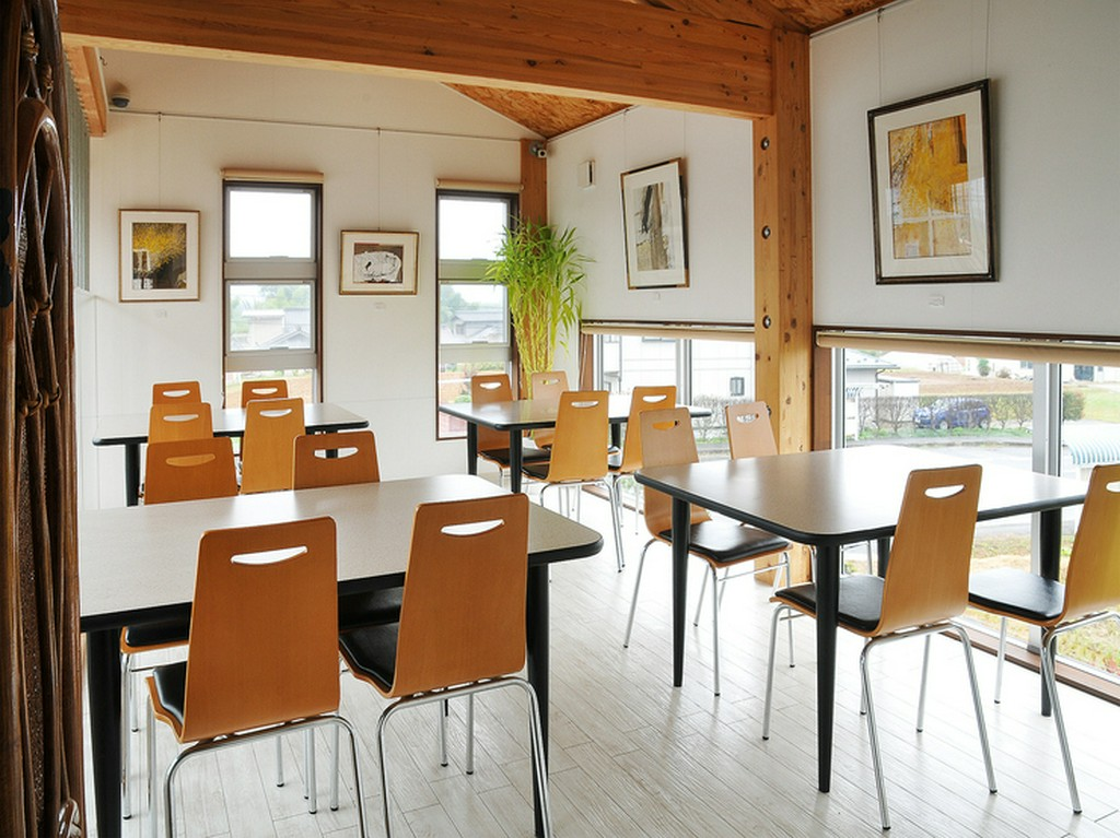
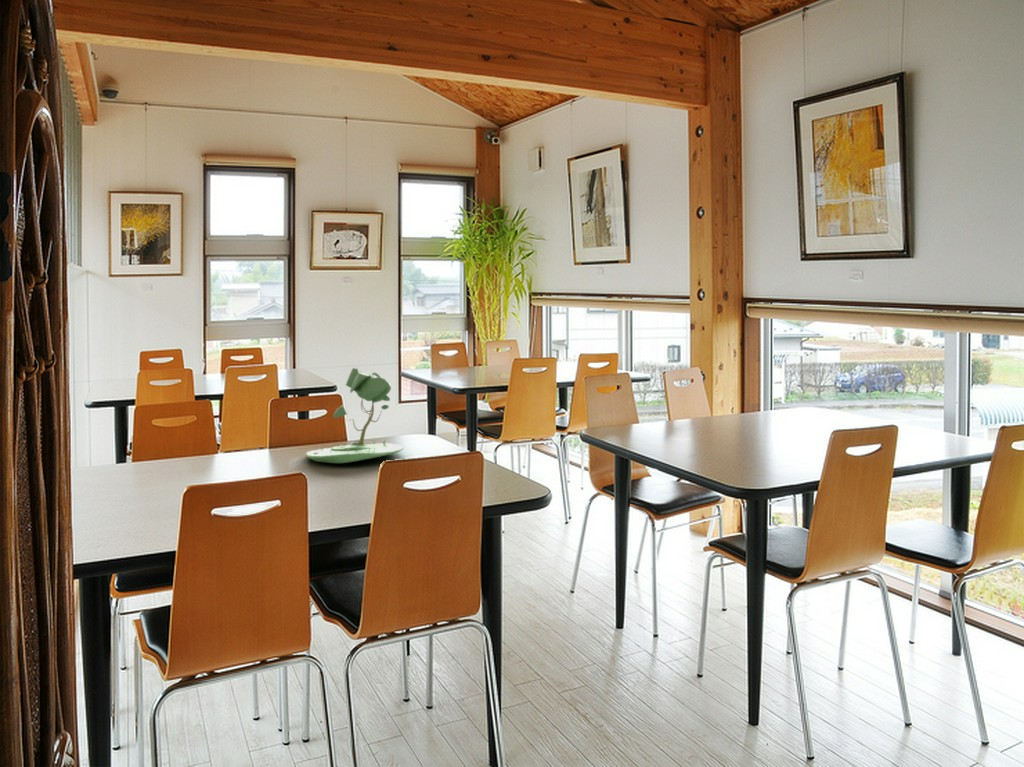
+ potted flower (347, 413)
